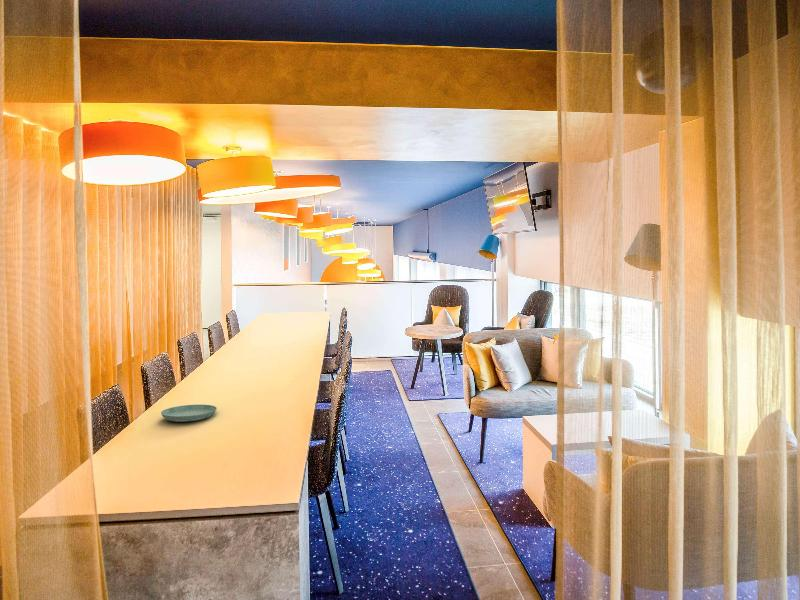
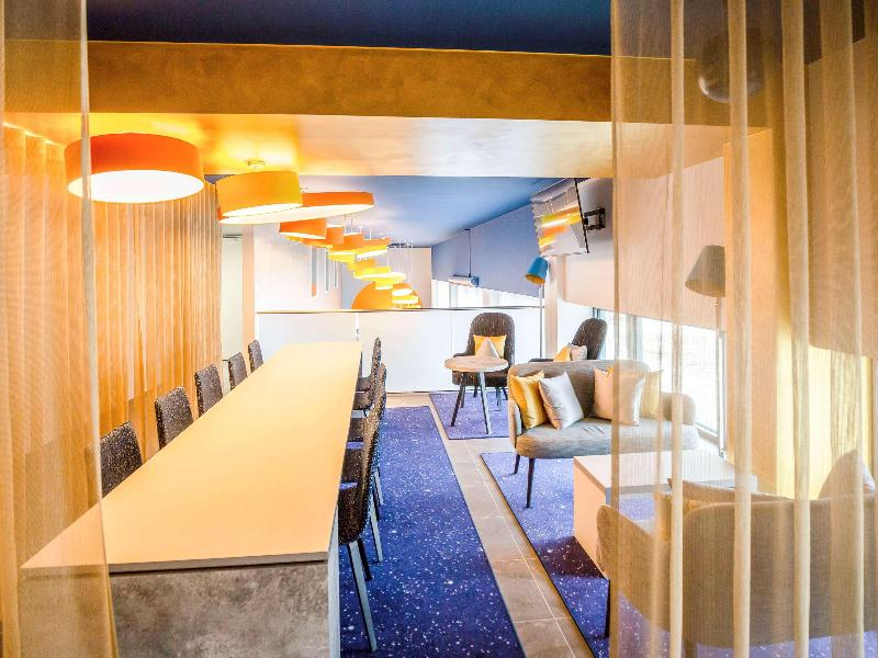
- saucer (189, 413)
